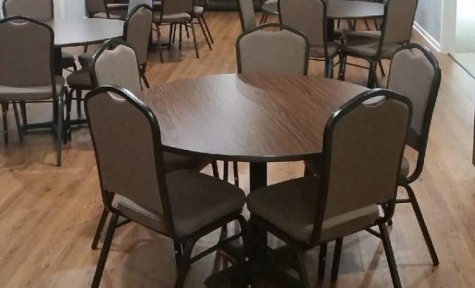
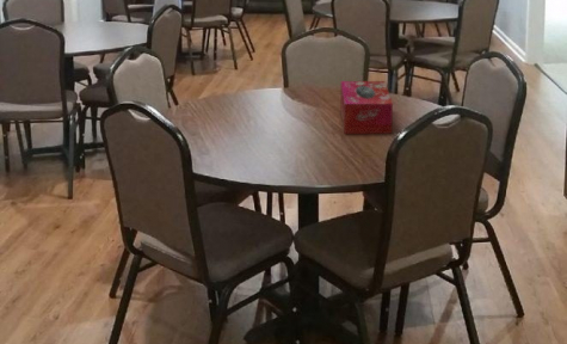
+ tissue box (364, 106)
